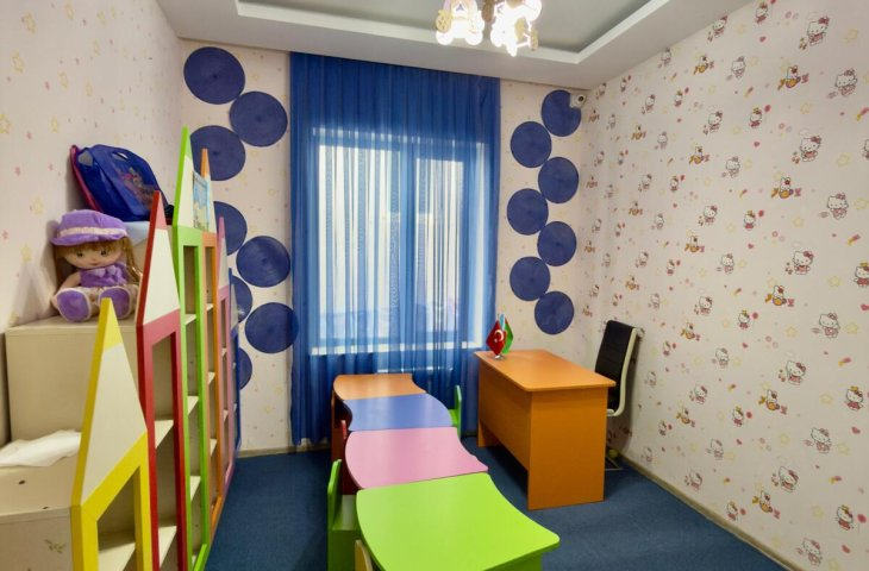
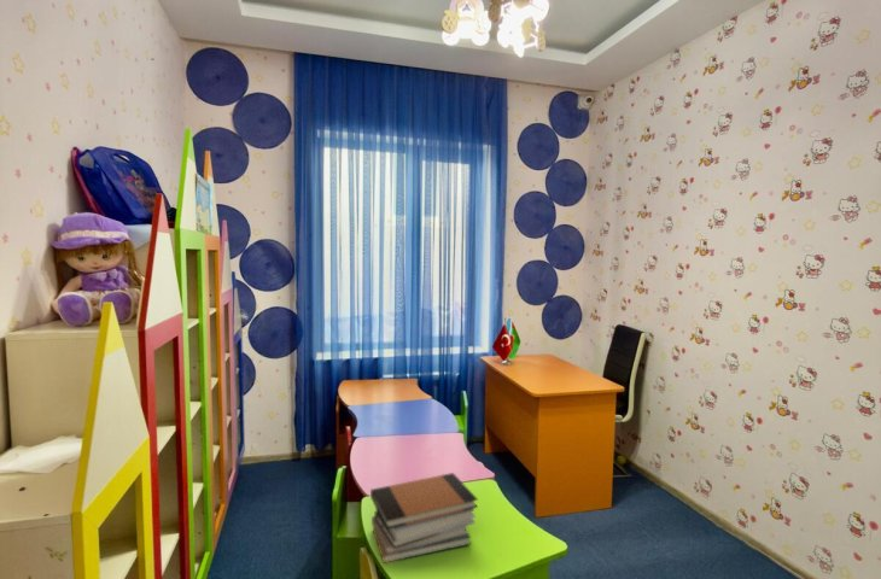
+ book stack (422, 515)
